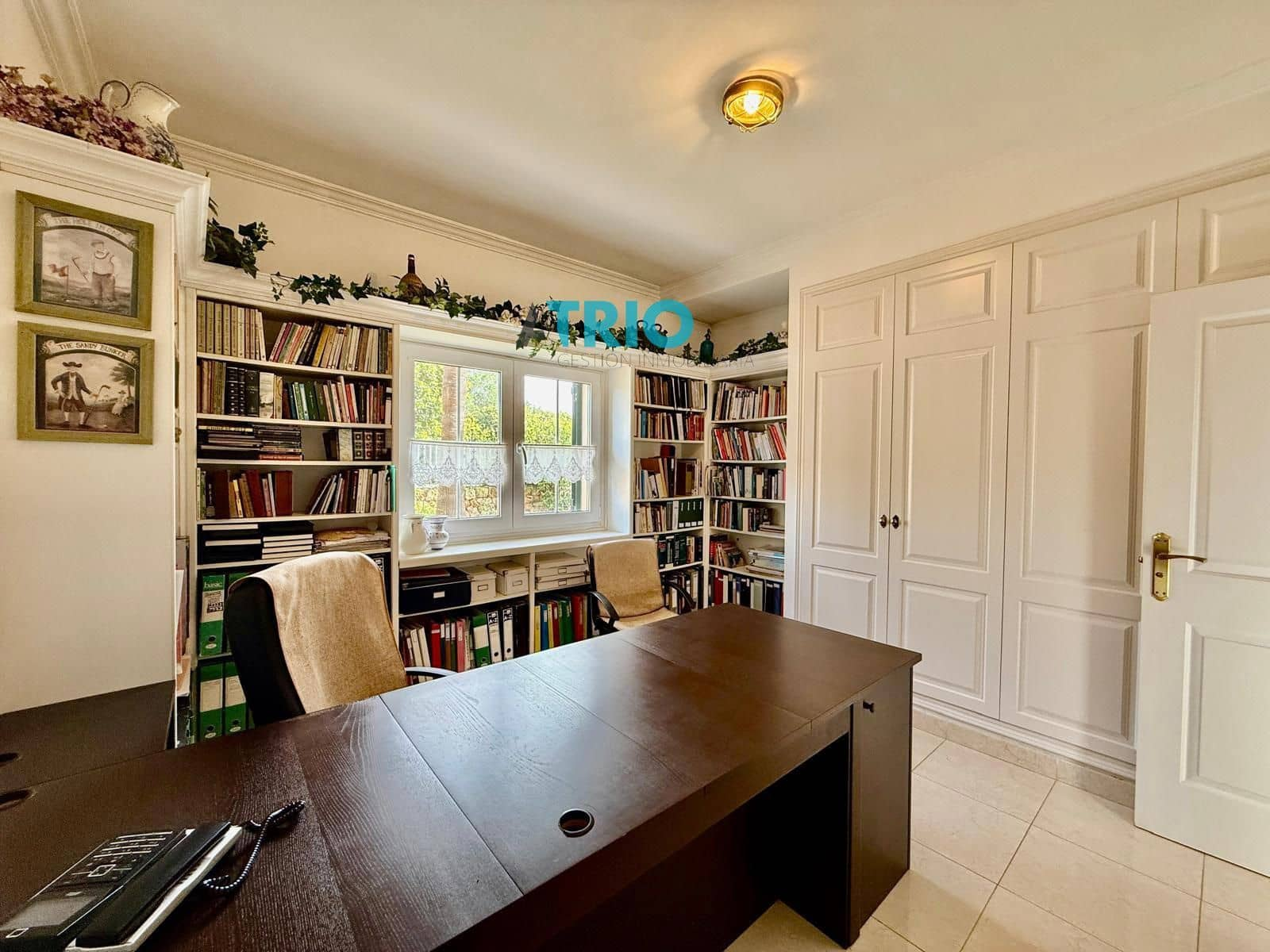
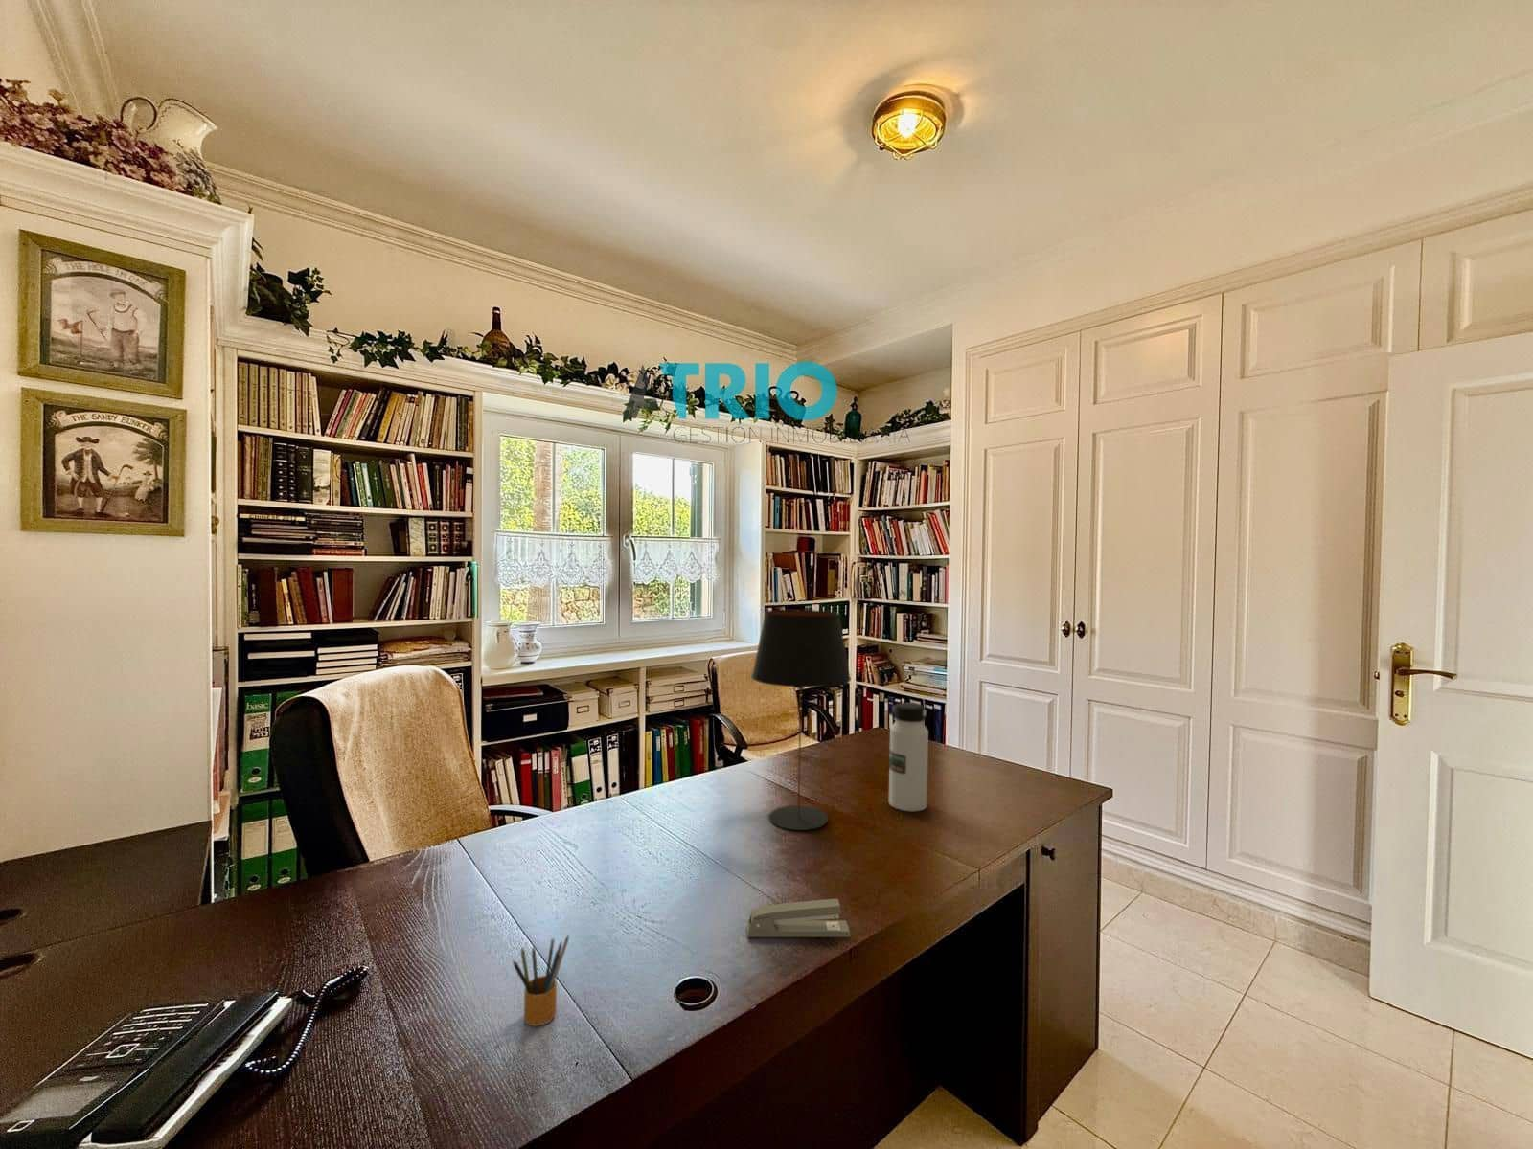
+ stapler (798, 916)
+ table lamp (800, 716)
+ water bottle (908, 754)
+ pencil box (538, 980)
